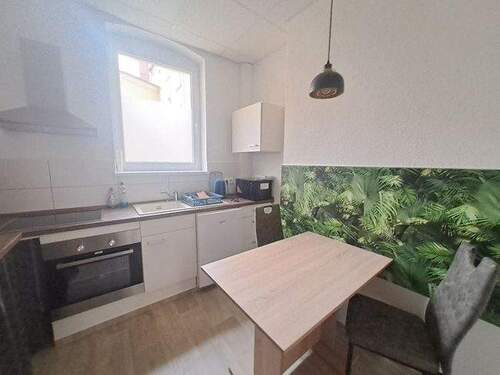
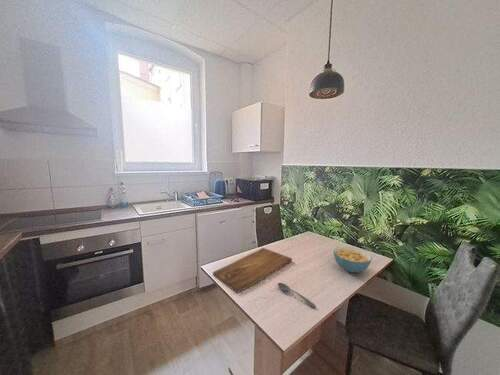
+ cutting board (254, 266)
+ soupspoon (296, 293)
+ cereal bowl (351, 261)
